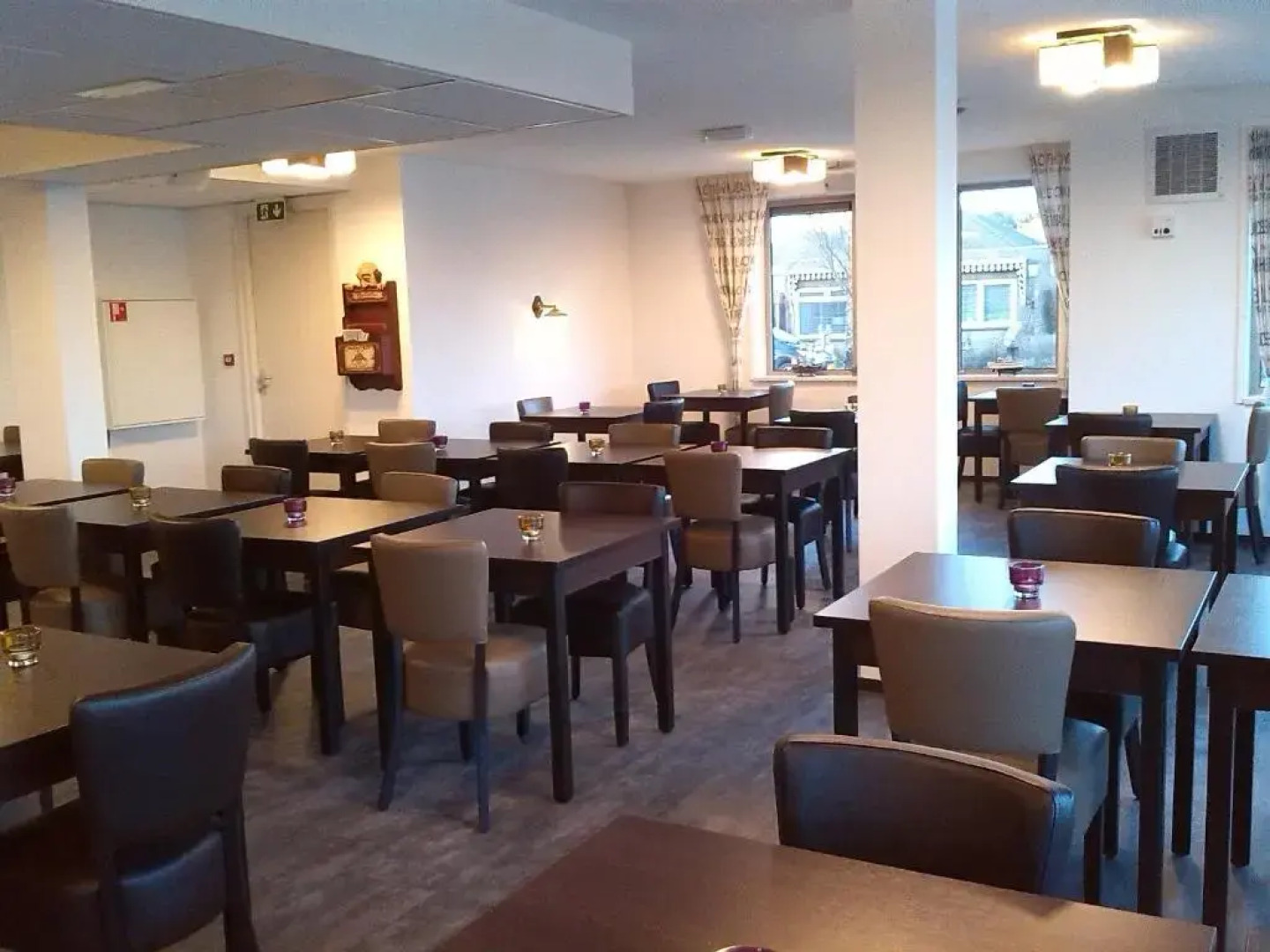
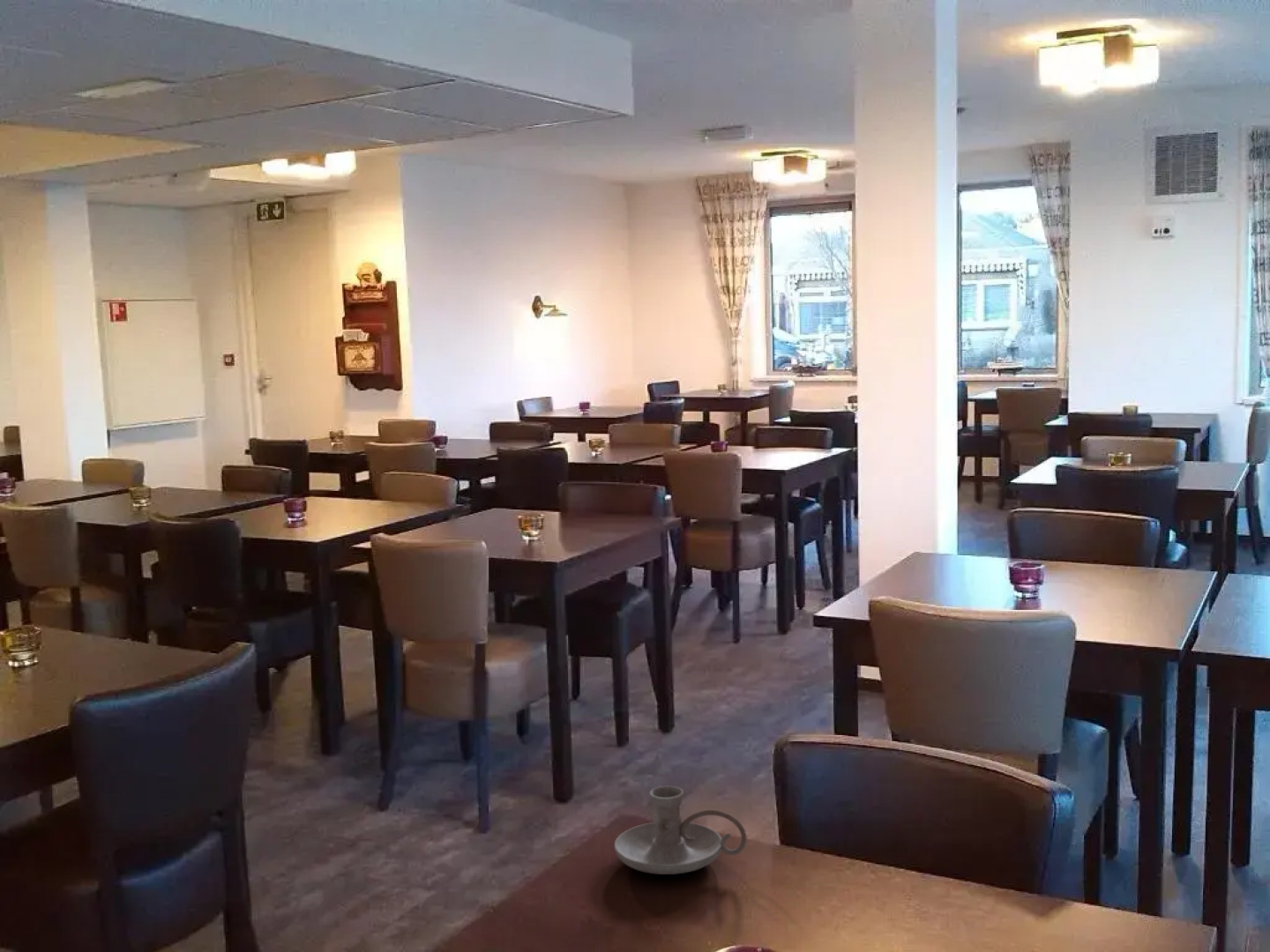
+ candle holder (680, 827)
